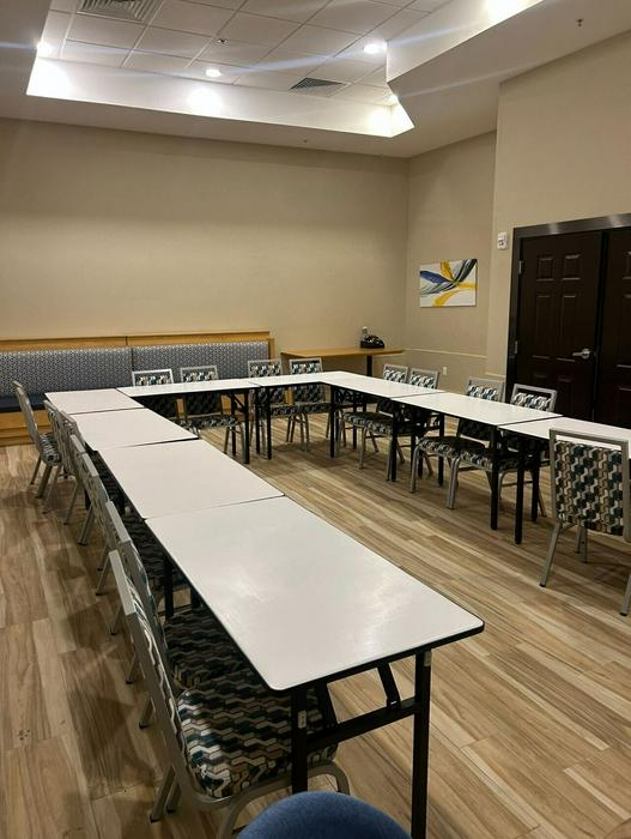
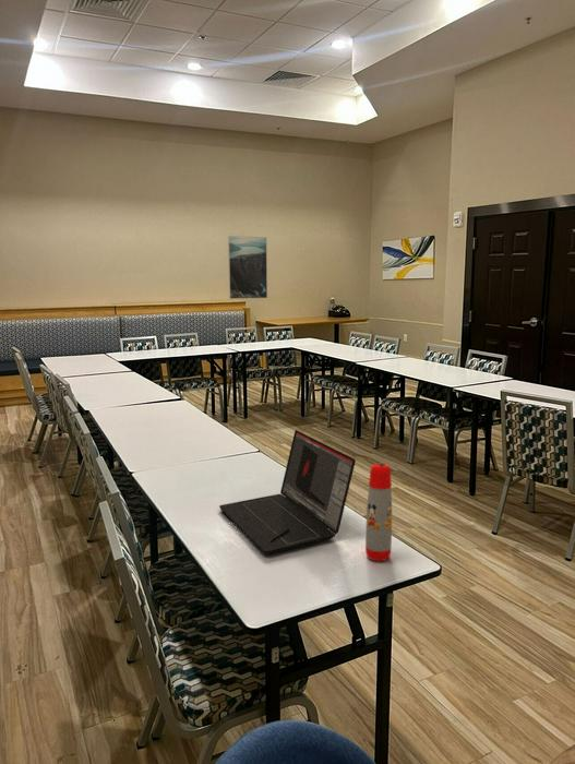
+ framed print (248, 267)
+ water bottle (379, 511)
+ laptop (283, 486)
